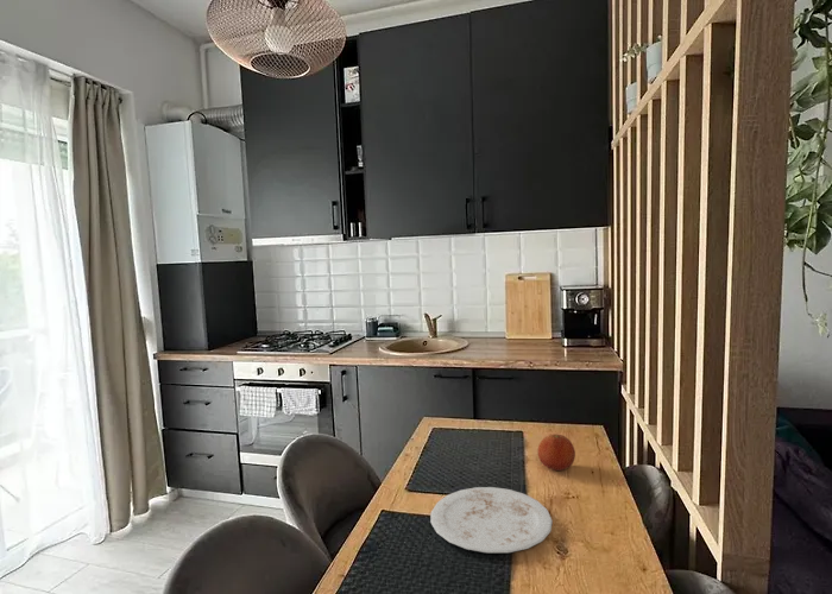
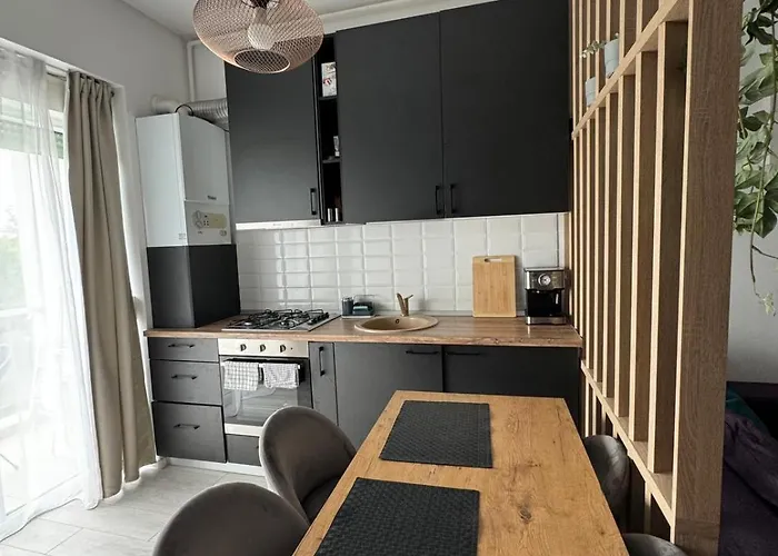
- fruit (556, 451)
- plate (490, 517)
